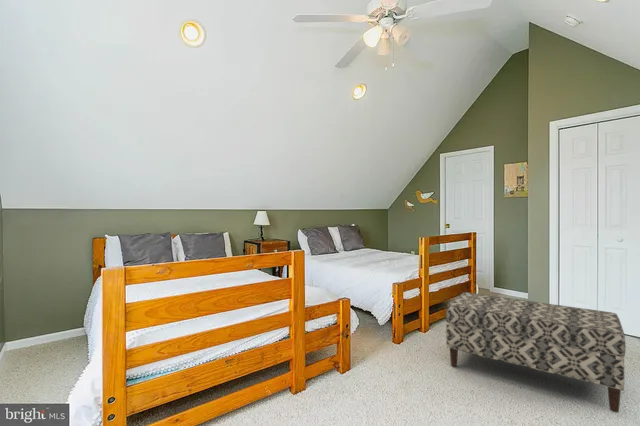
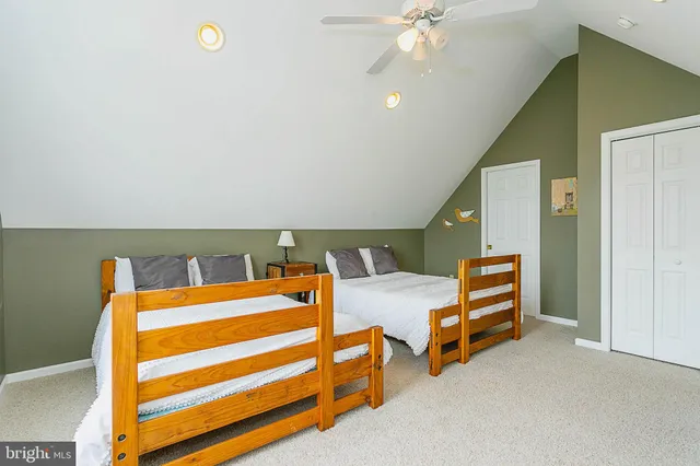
- bench (527, 341)
